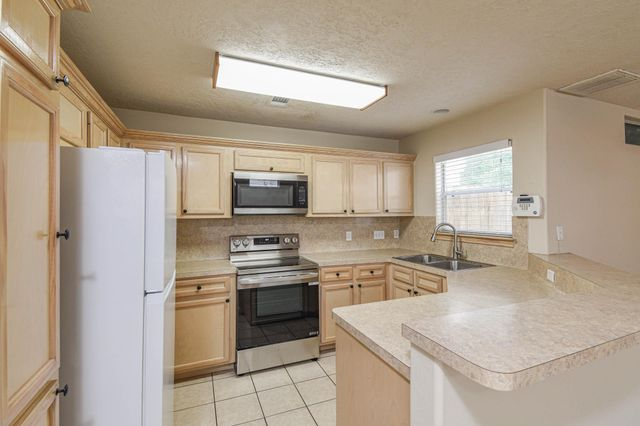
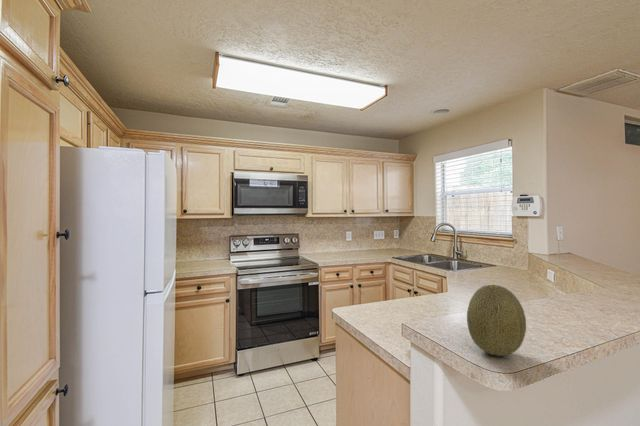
+ fruit (495, 318)
